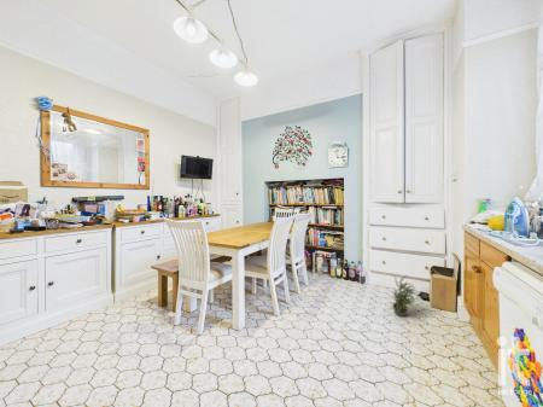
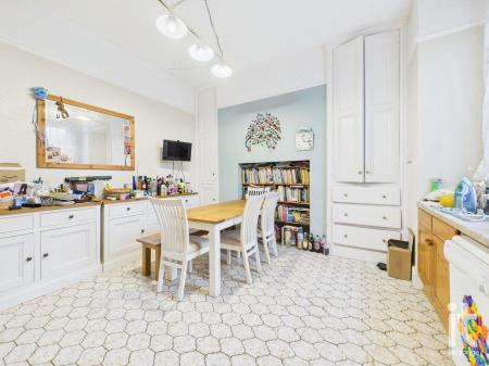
- potted plant (403, 296)
